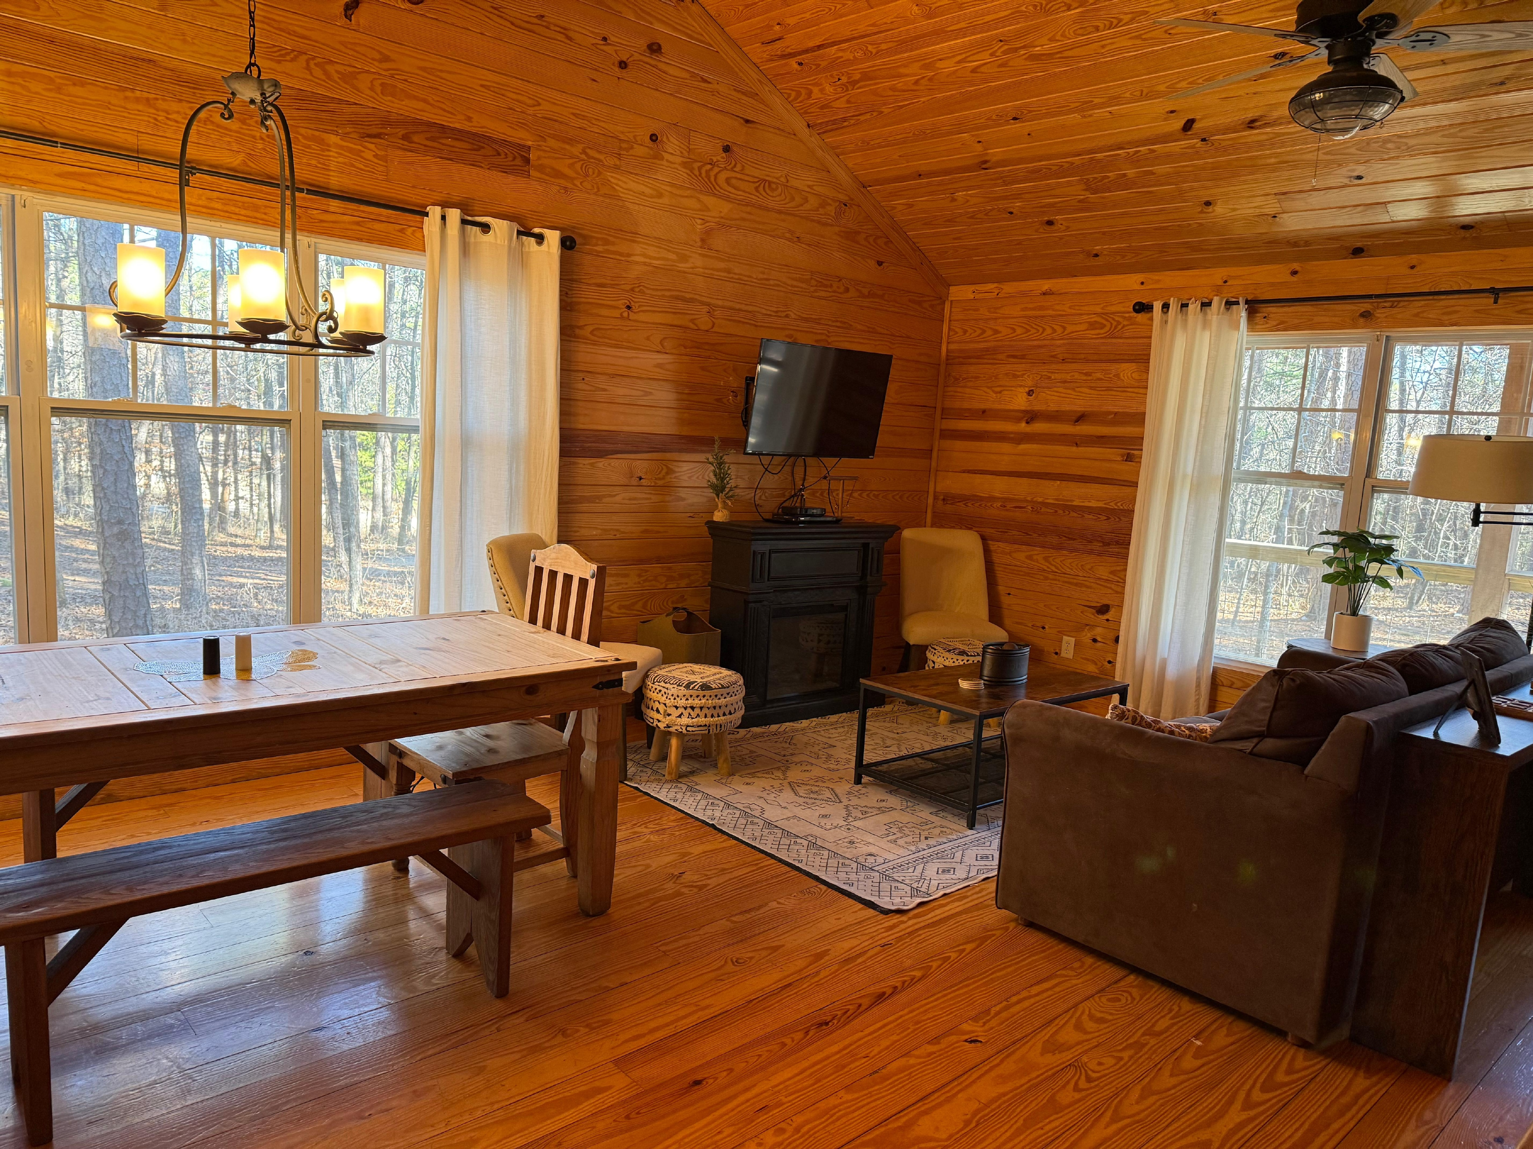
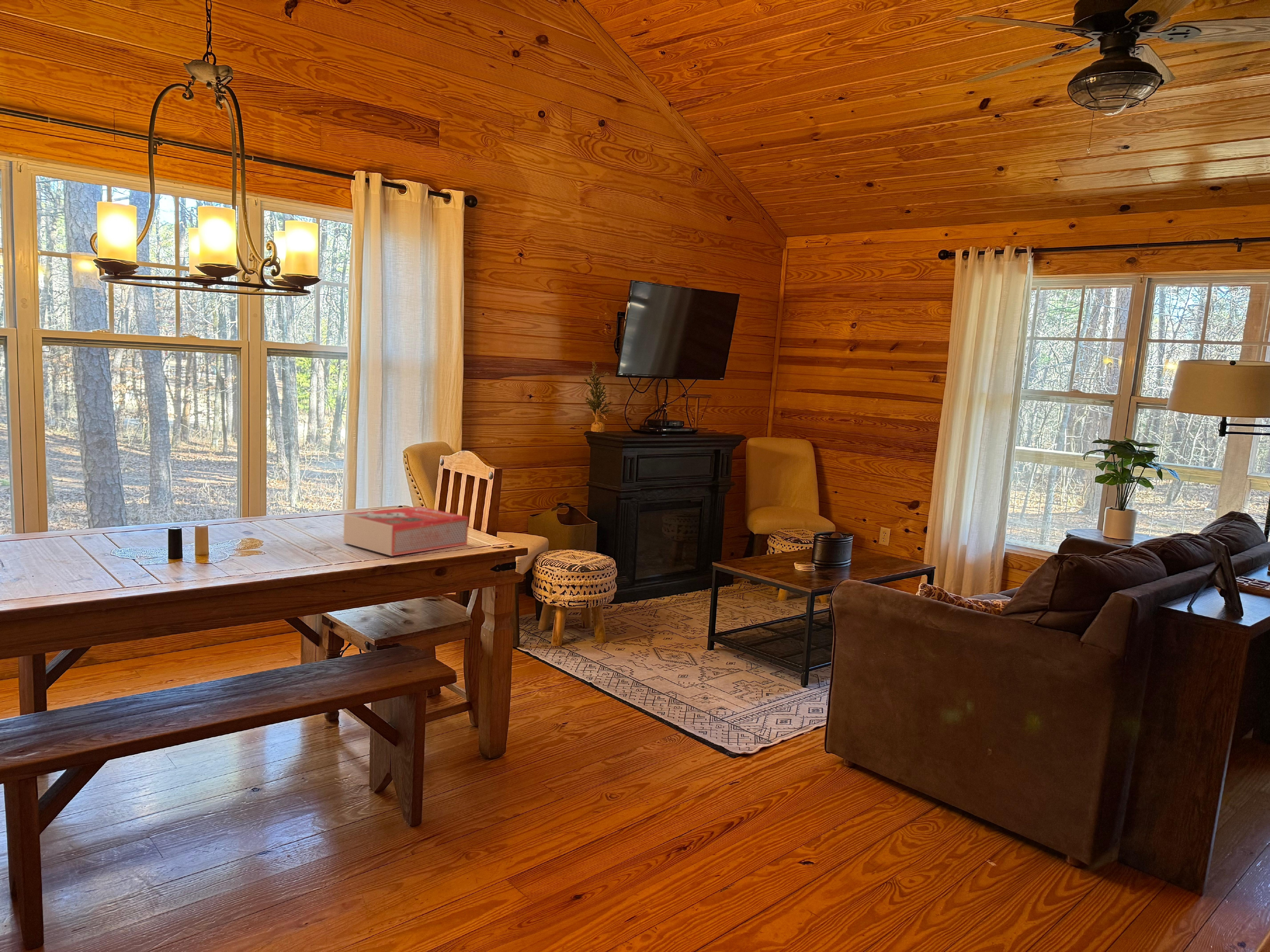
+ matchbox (407, 529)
